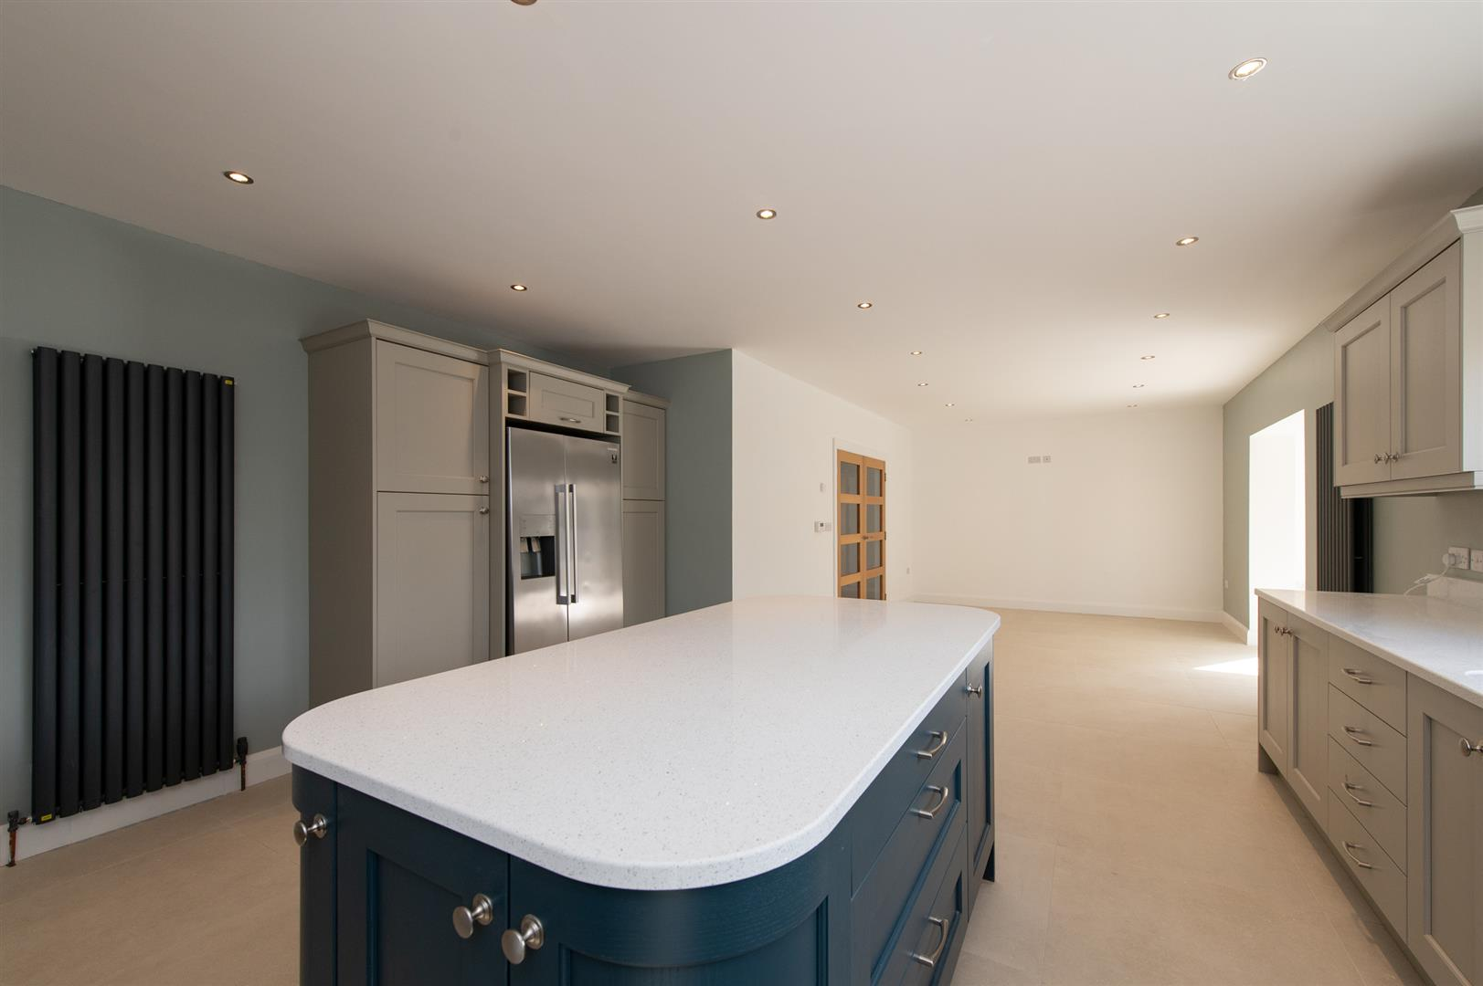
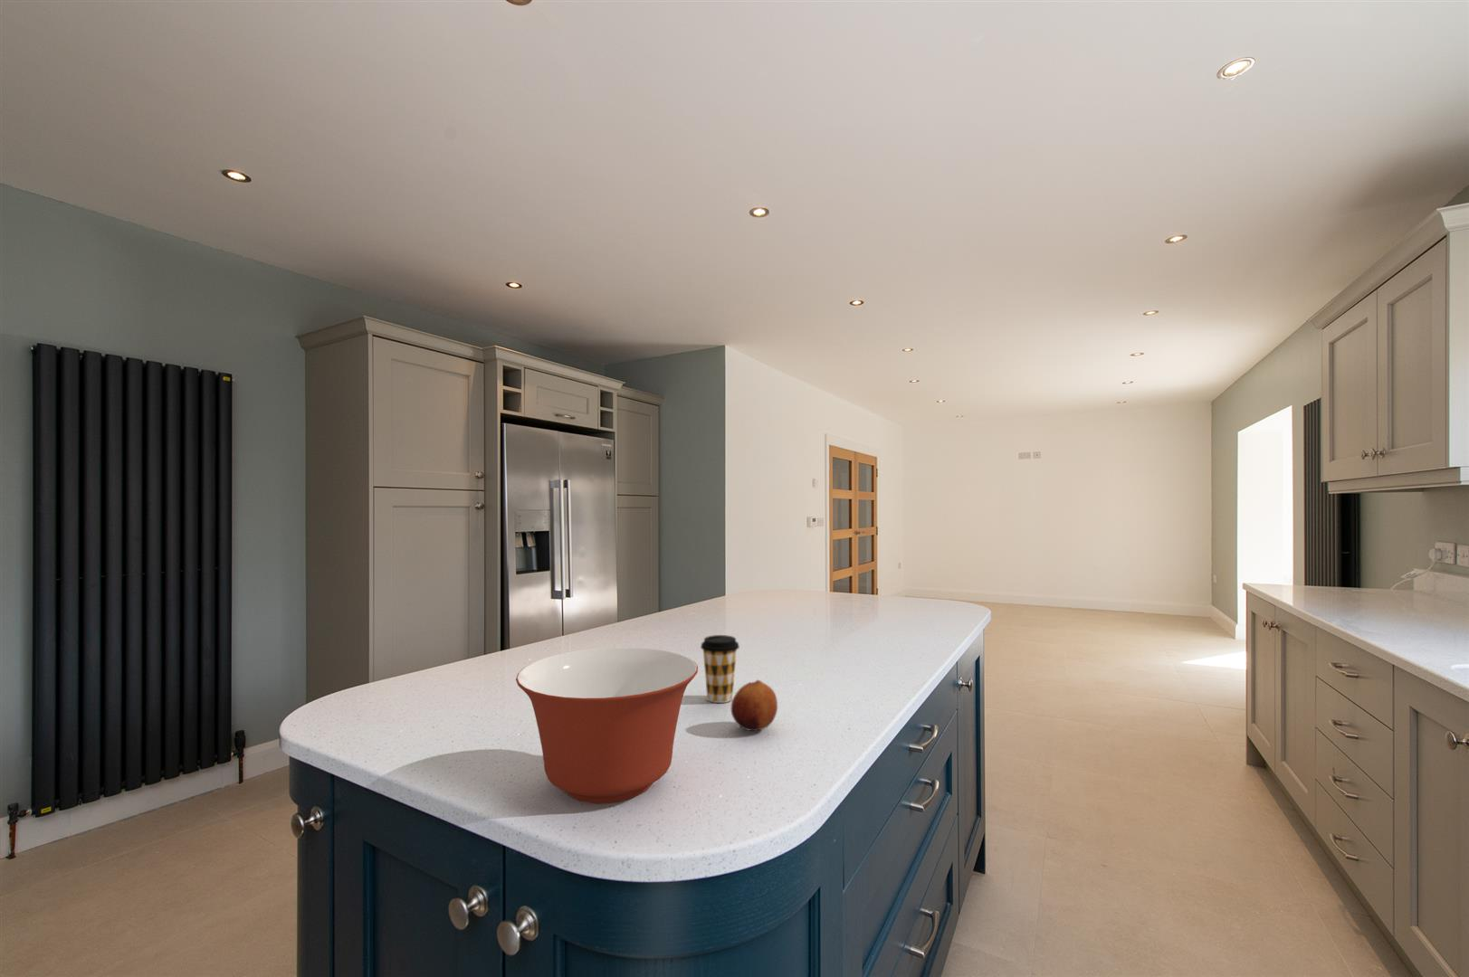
+ mixing bowl (610, 725)
+ coffee cup (720, 668)
+ fruit (754, 704)
